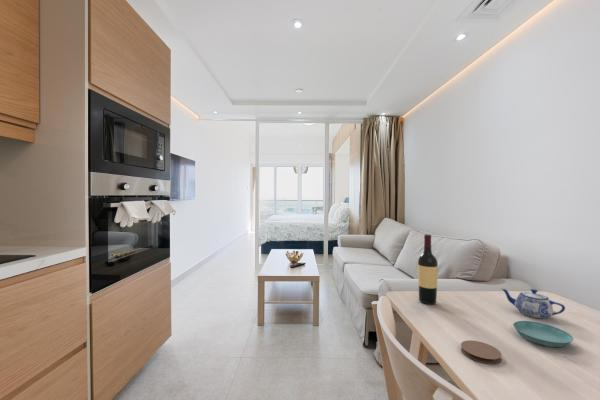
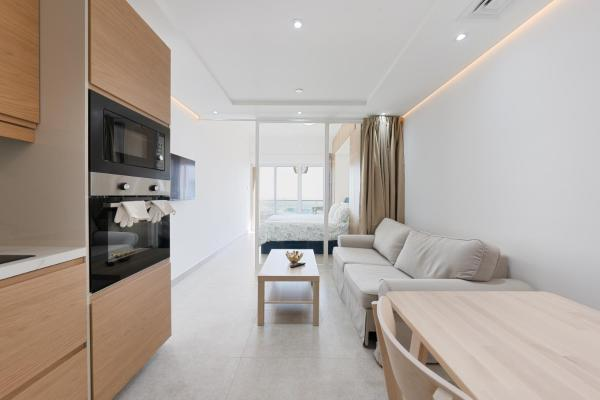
- teapot (530, 301)
- coaster (480, 351)
- wine bottle (427, 268)
- saucer (541, 334)
